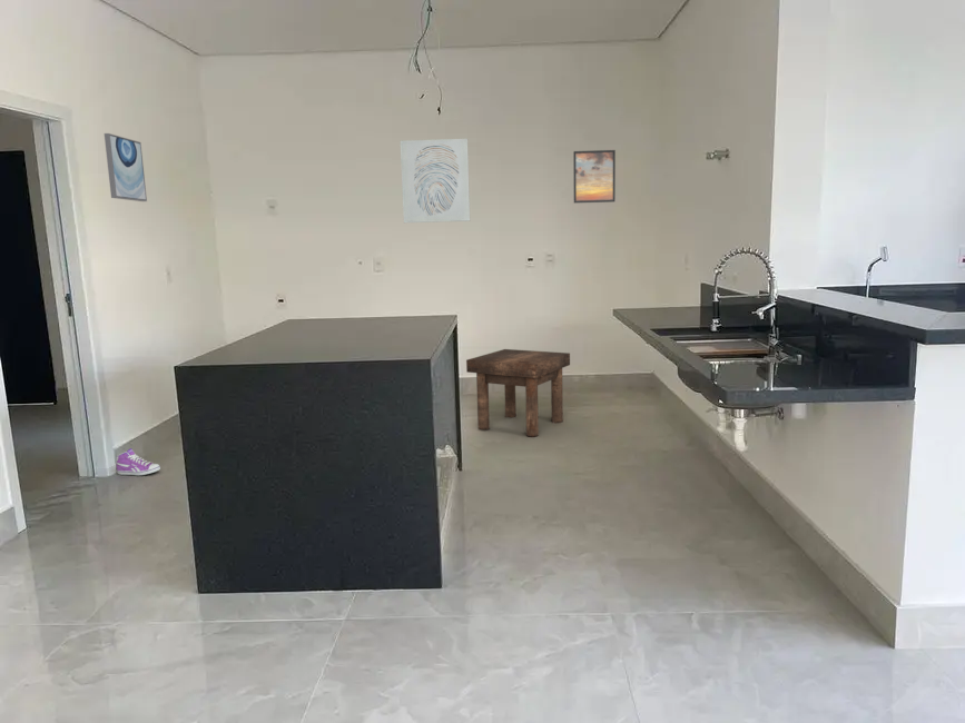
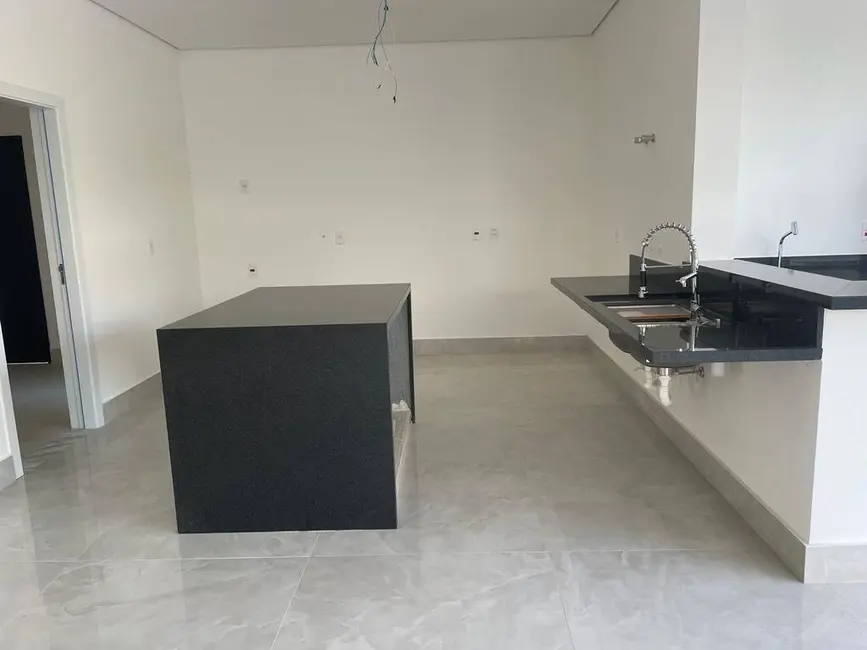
- stool (514, 390)
- sneaker (137, 460)
- wall art (126, 169)
- wall art (435, 180)
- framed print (594, 176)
